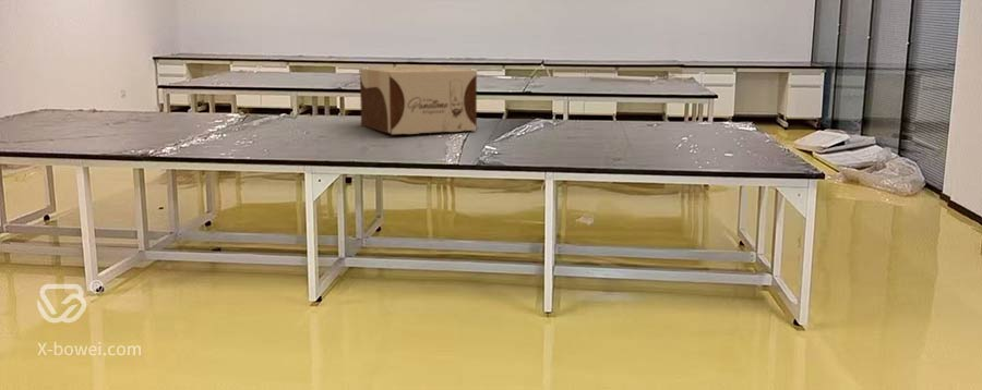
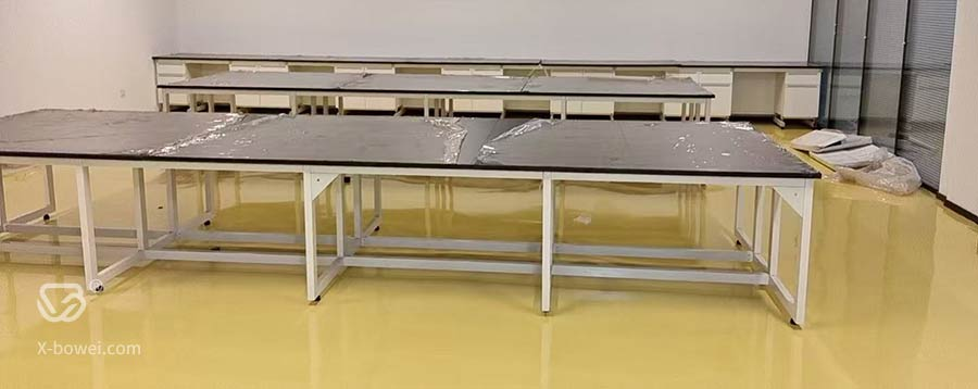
- cardboard box (417, 98)
